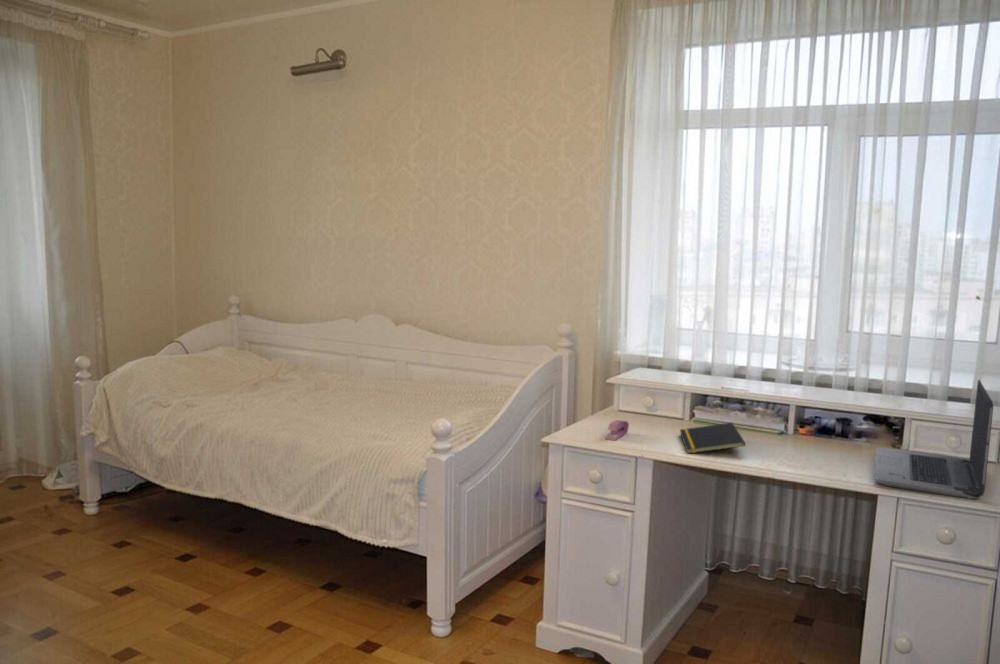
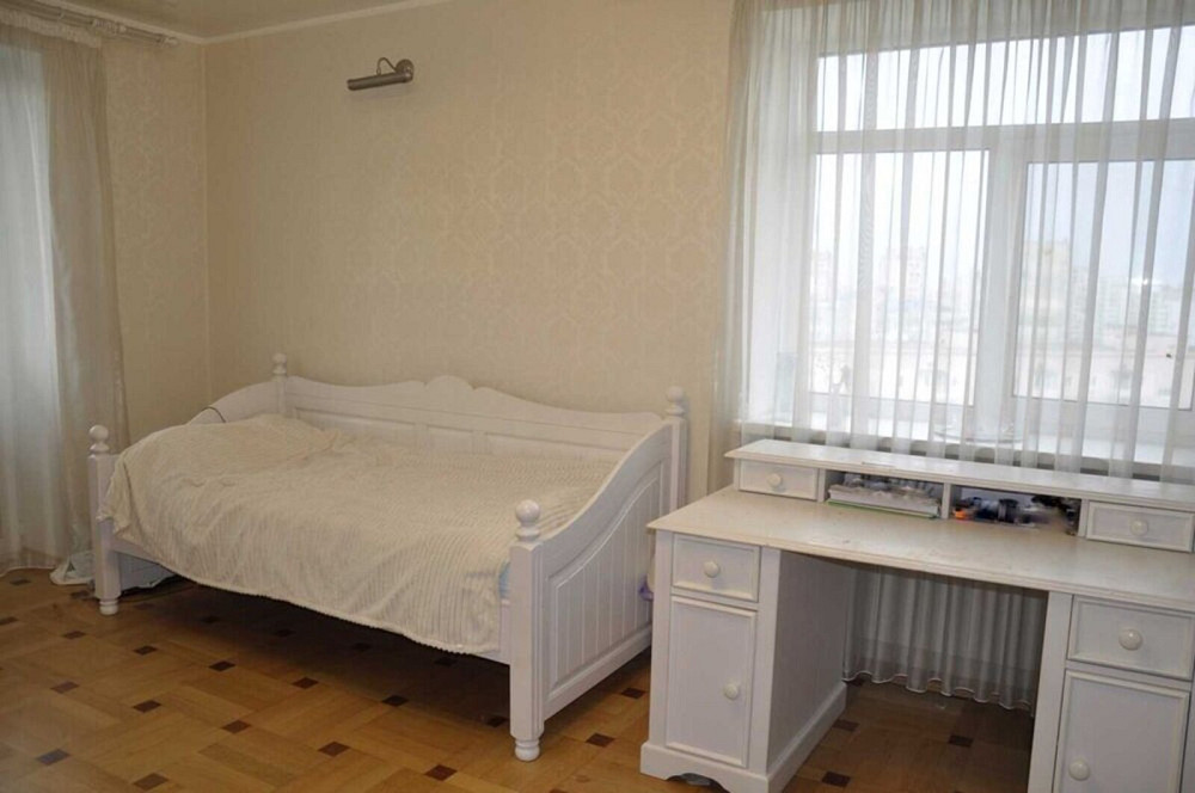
- stapler (617, 427)
- laptop computer (926, 453)
- notepad (710, 437)
